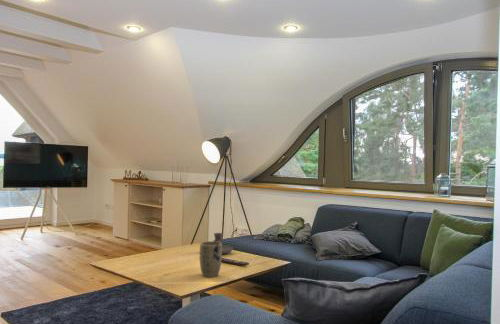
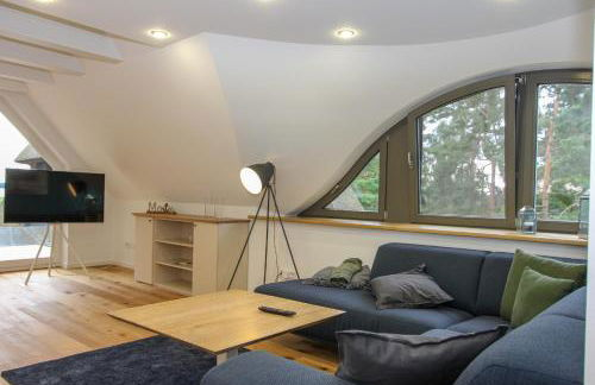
- plant pot (210, 259)
- candle holder (220, 242)
